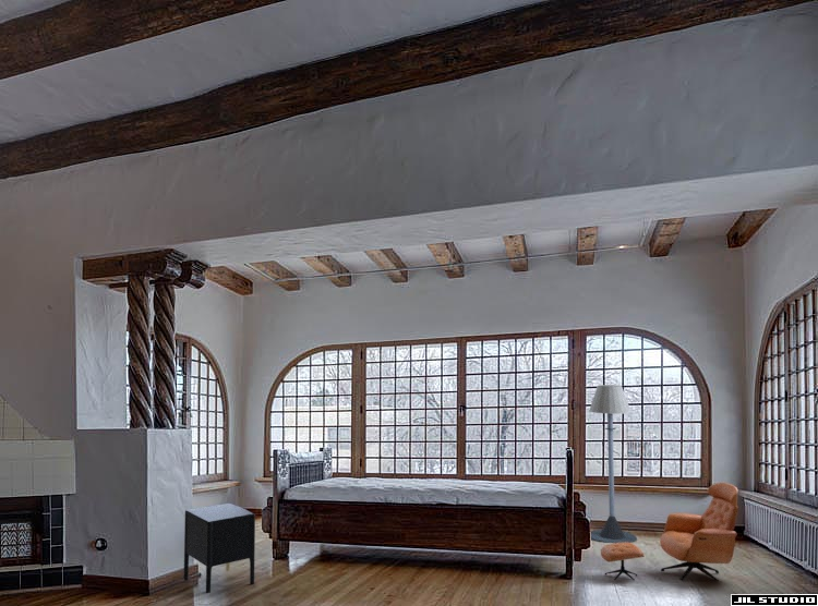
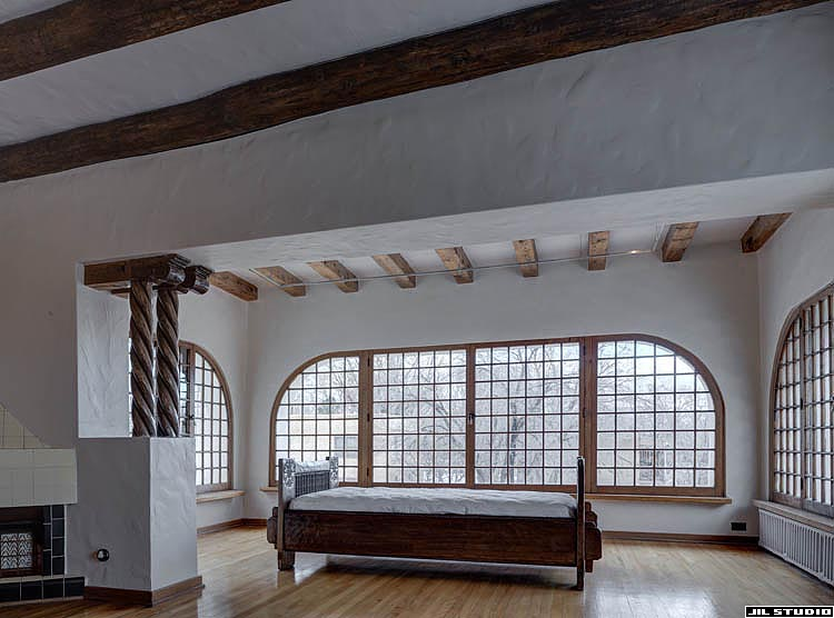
- lounge chair (667, 530)
- nightstand (219, 546)
- floor lamp (611, 461)
